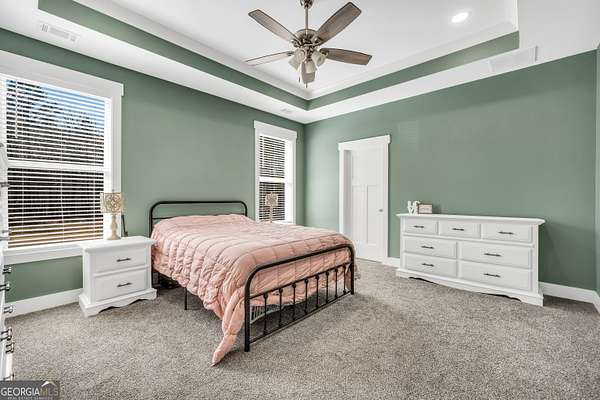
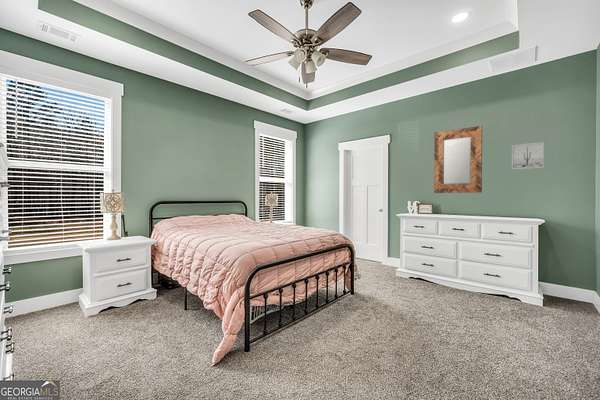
+ wall art (527, 156)
+ home mirror (457, 161)
